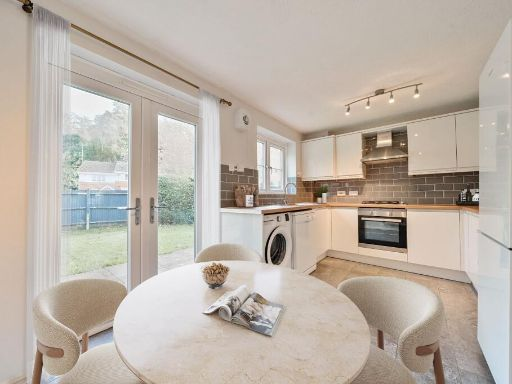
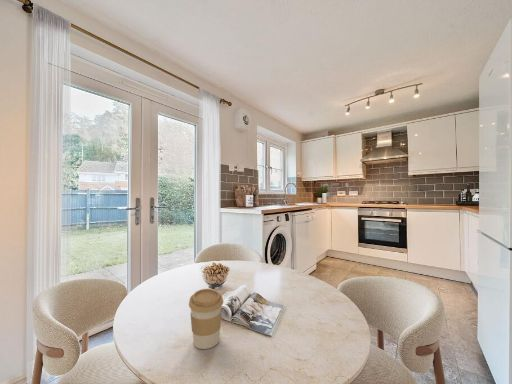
+ coffee cup (206, 316)
